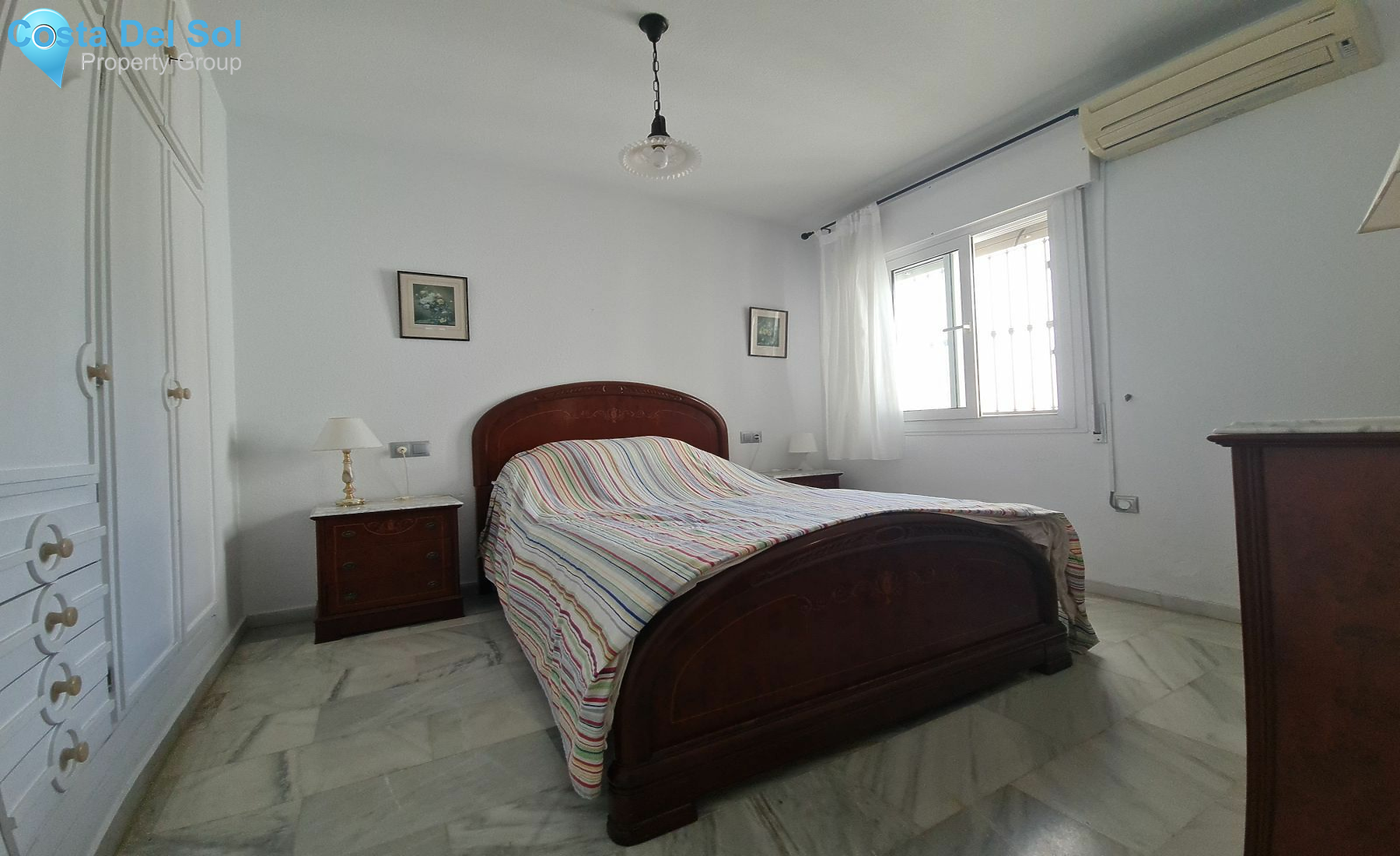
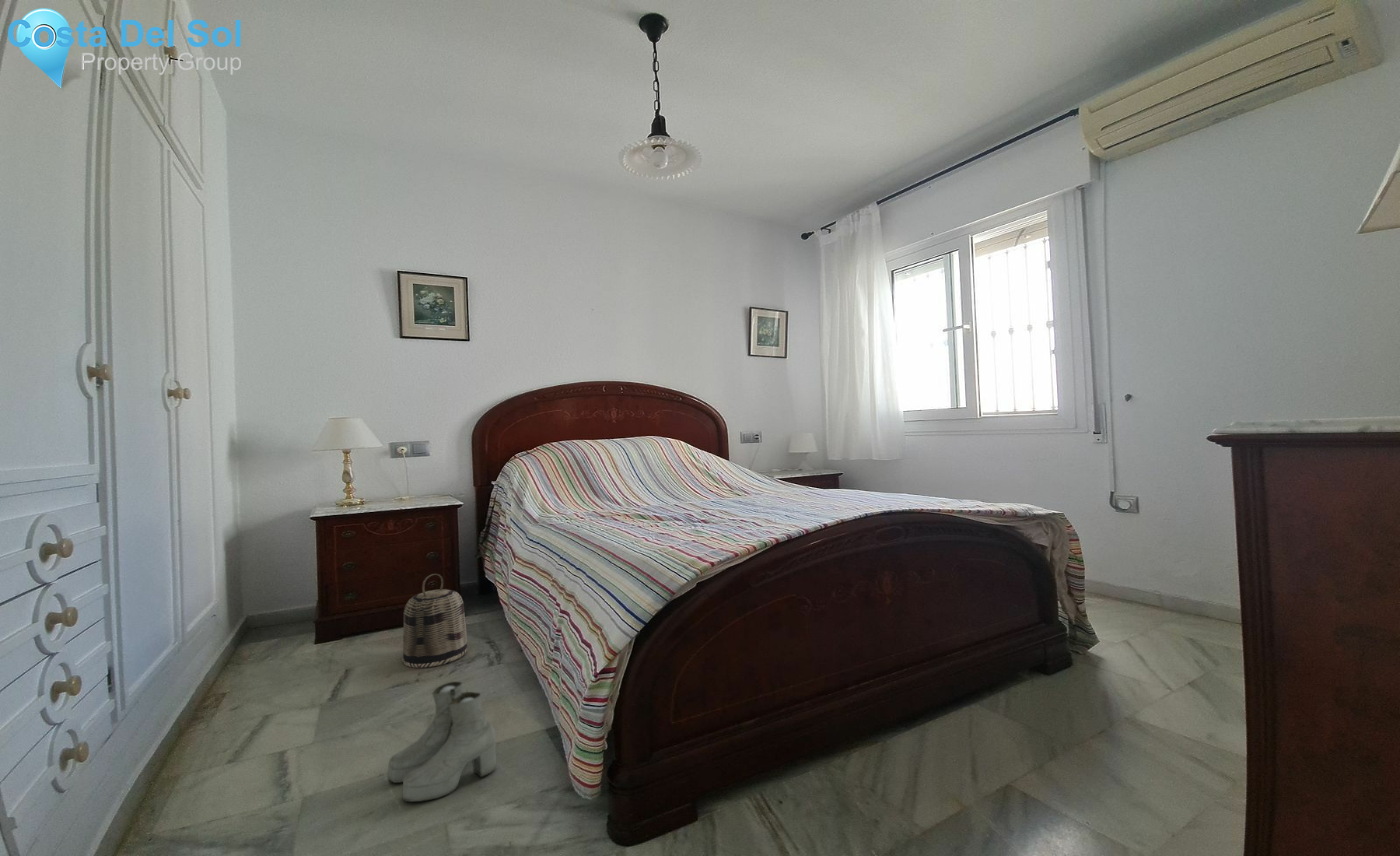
+ basket (434, 615)
+ boots (442, 735)
